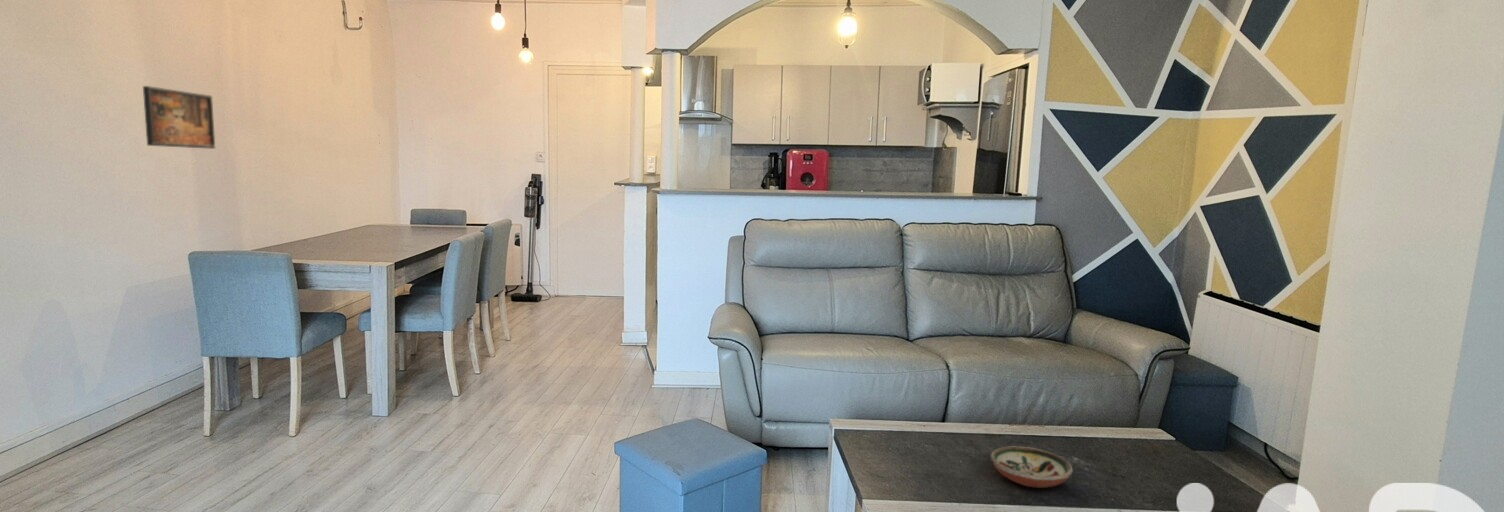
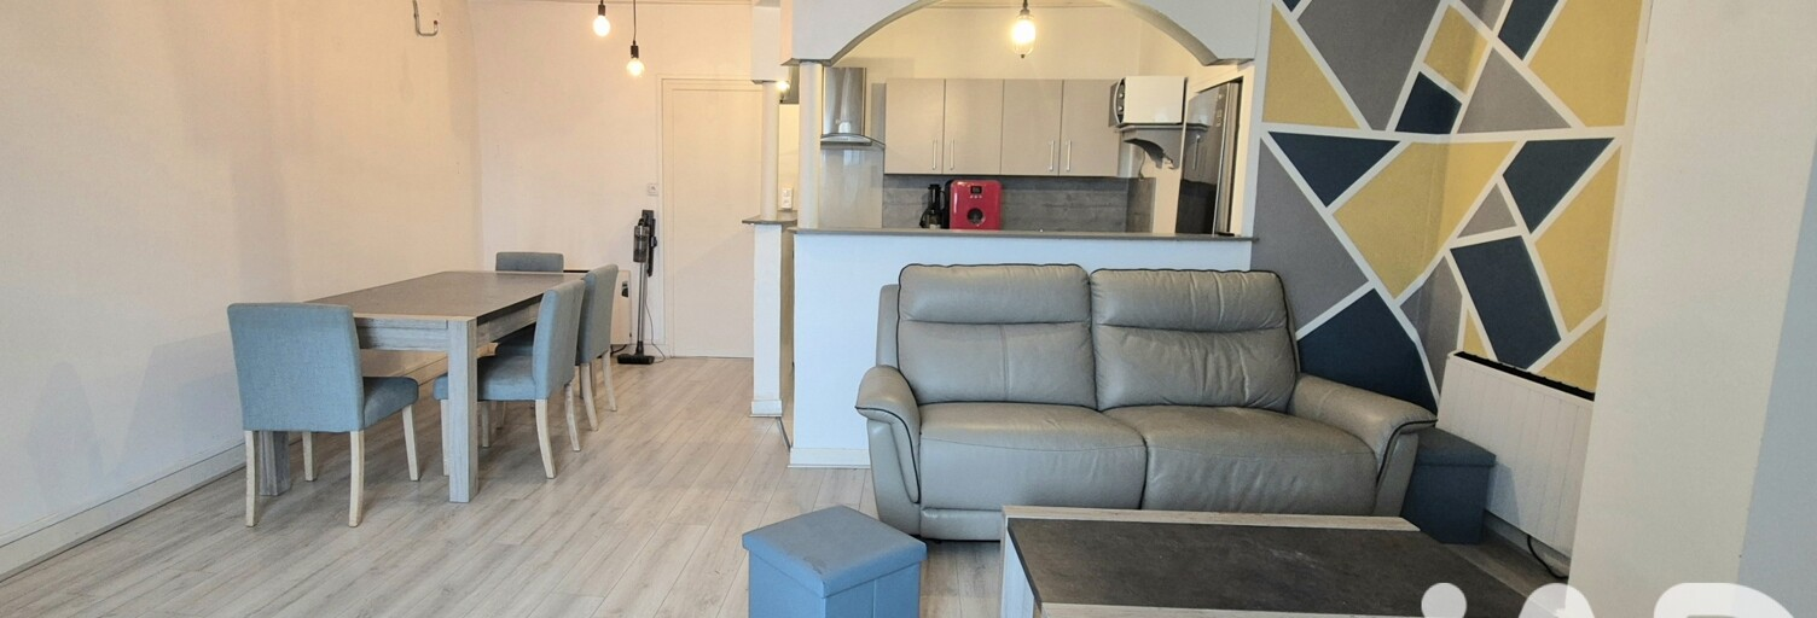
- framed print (181, 119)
- decorative bowl (1030, 470)
